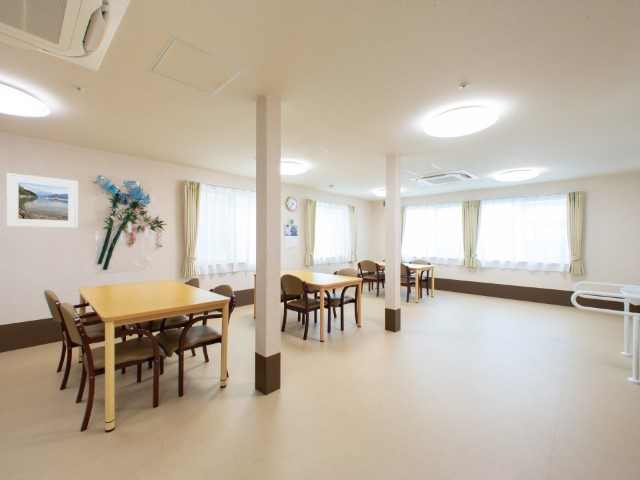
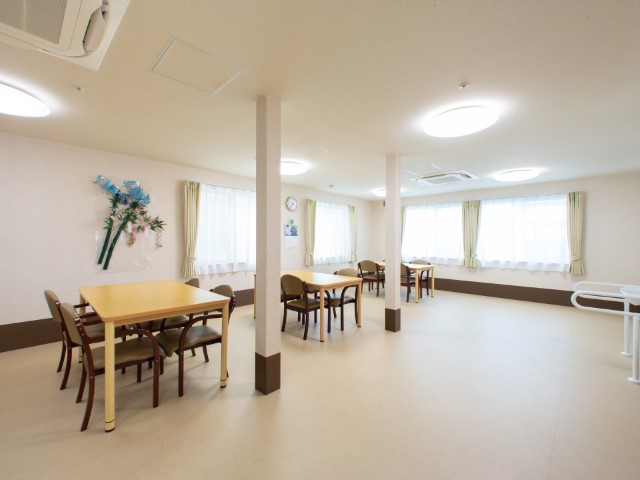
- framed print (44, 202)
